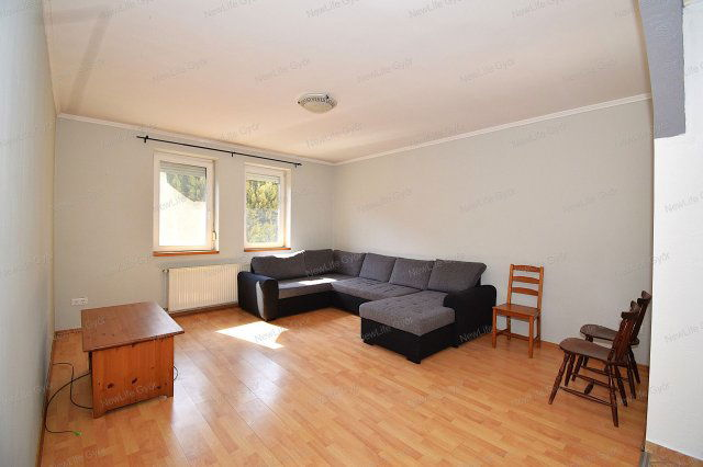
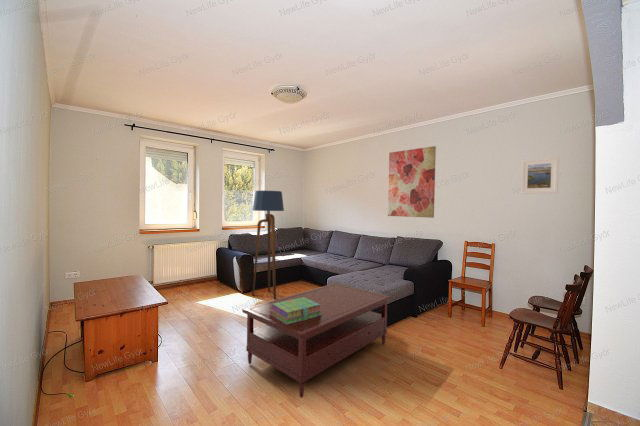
+ coffee table (321, 327)
+ stack of books (295, 309)
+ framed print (539, 176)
+ wall art (410, 183)
+ floor lamp (268, 243)
